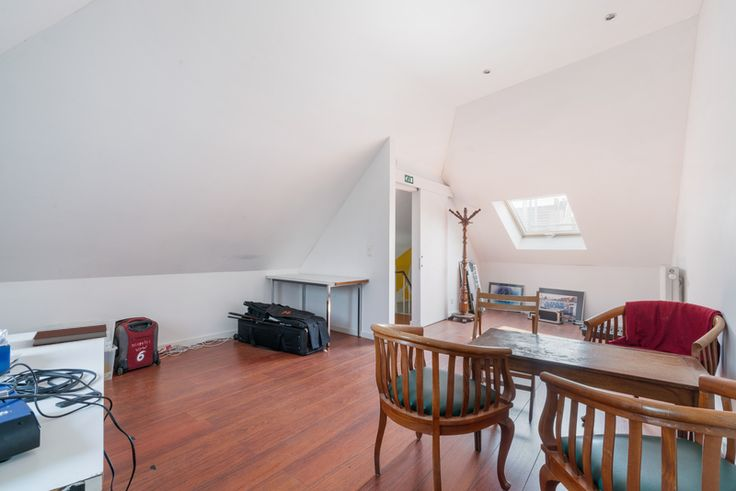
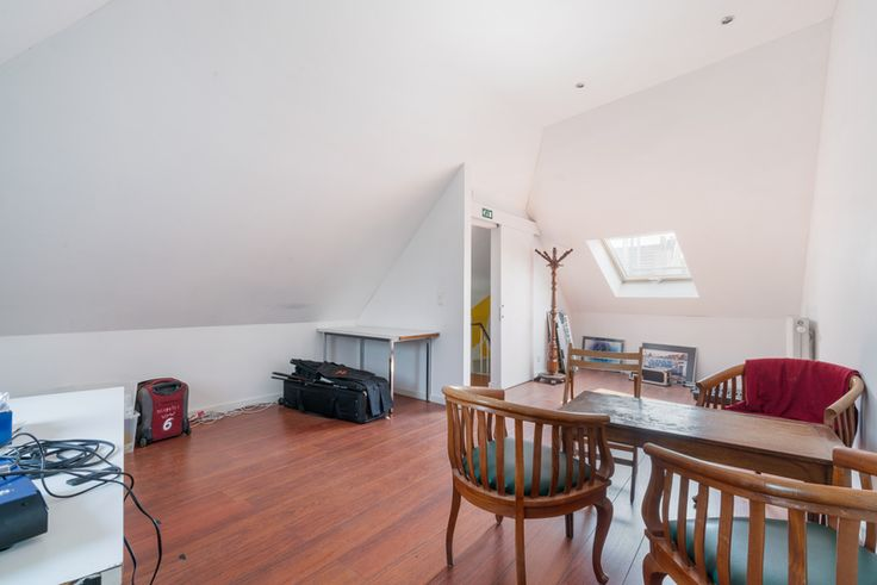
- book (72, 334)
